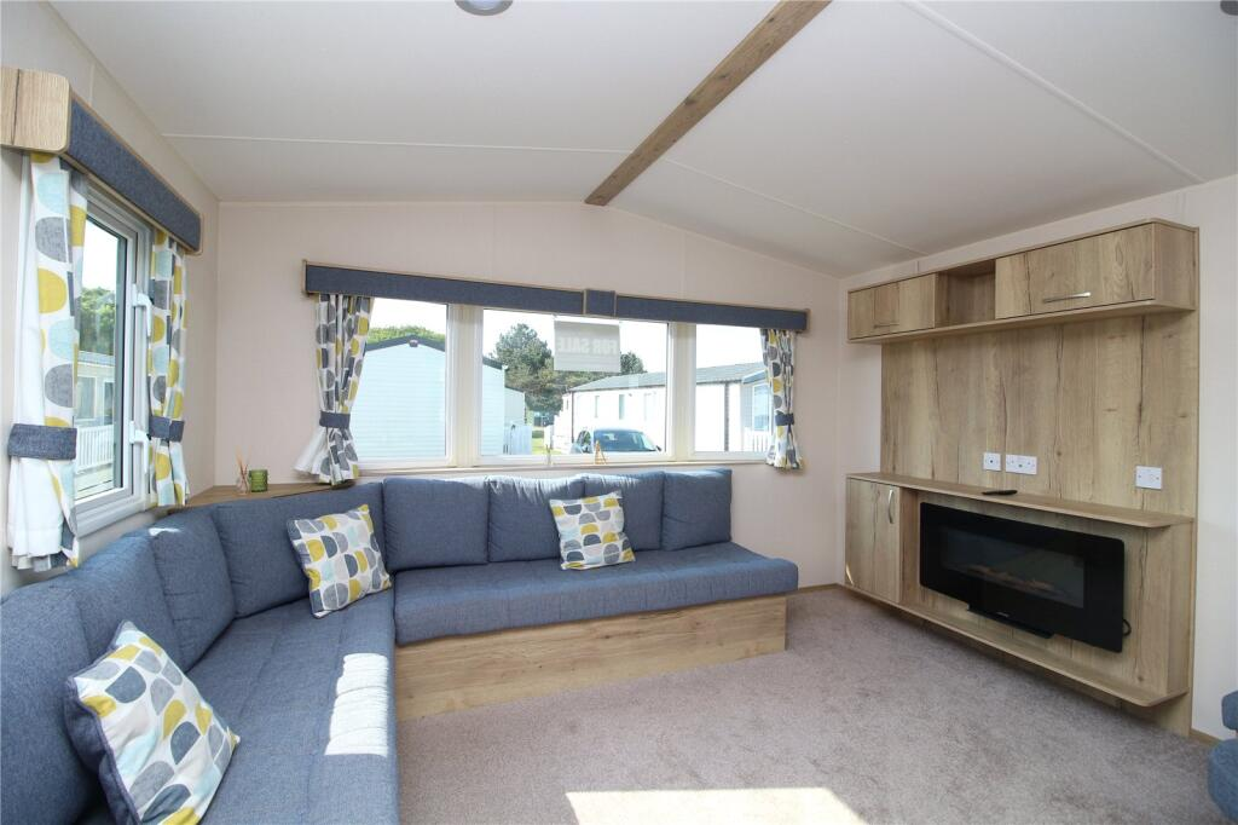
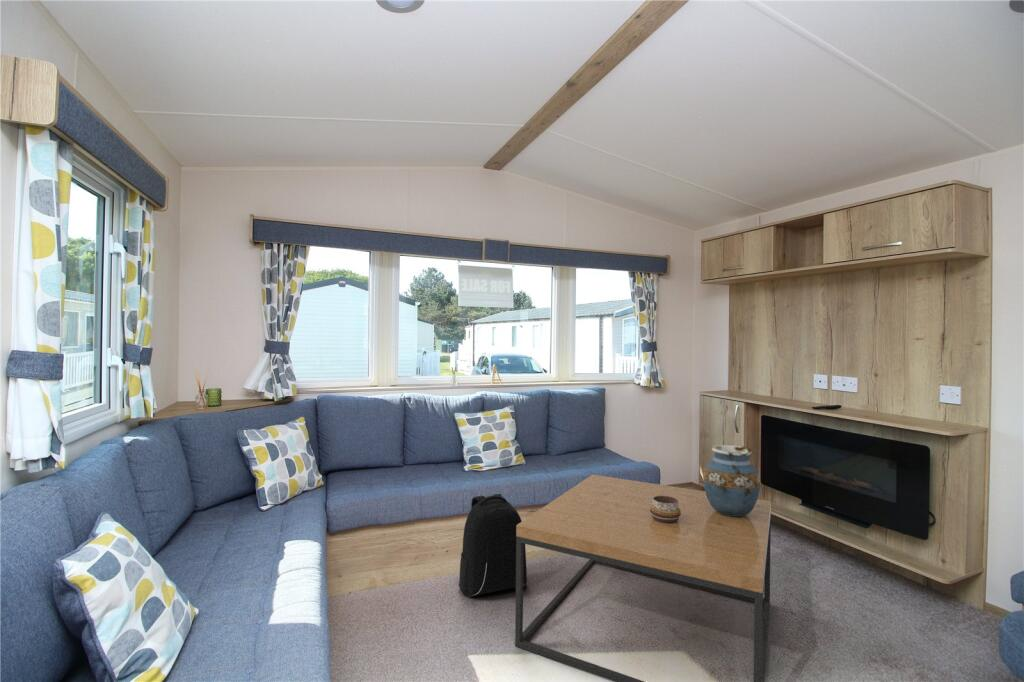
+ backpack (490, 539)
+ vase (731, 480)
+ decorative bowl (665, 508)
+ coffee table (653, 567)
